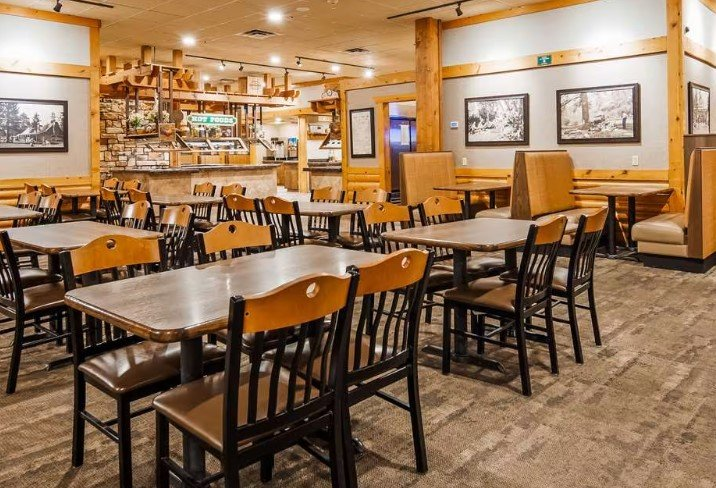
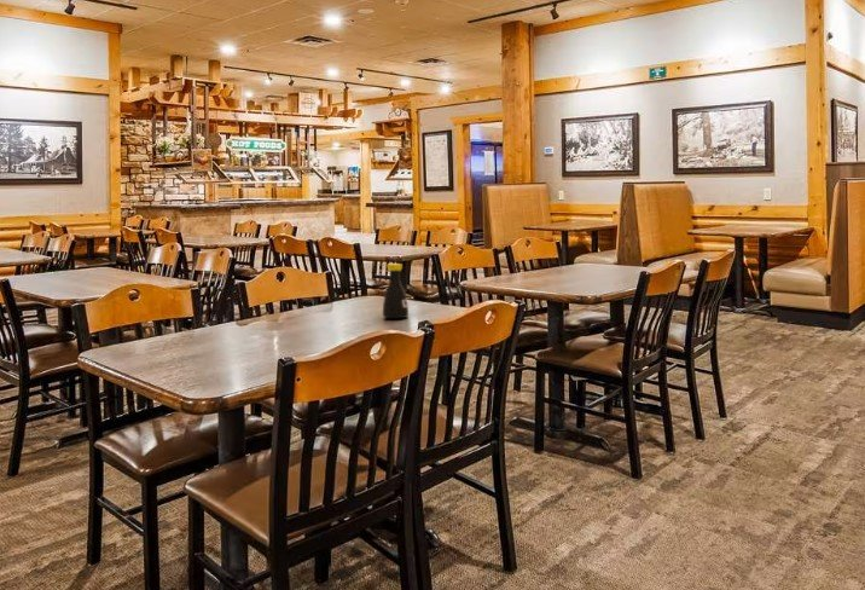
+ bottle (395, 290)
